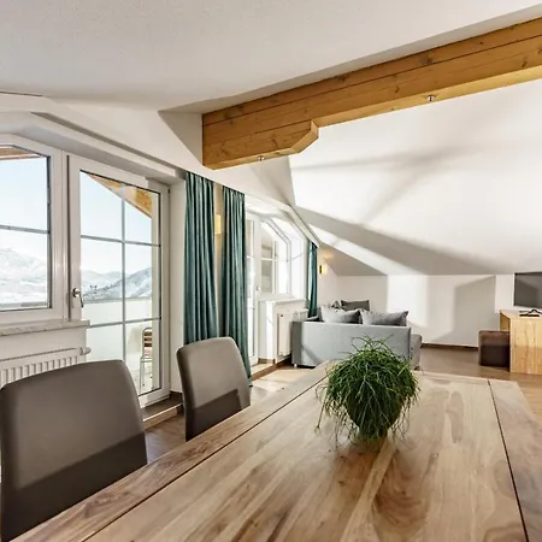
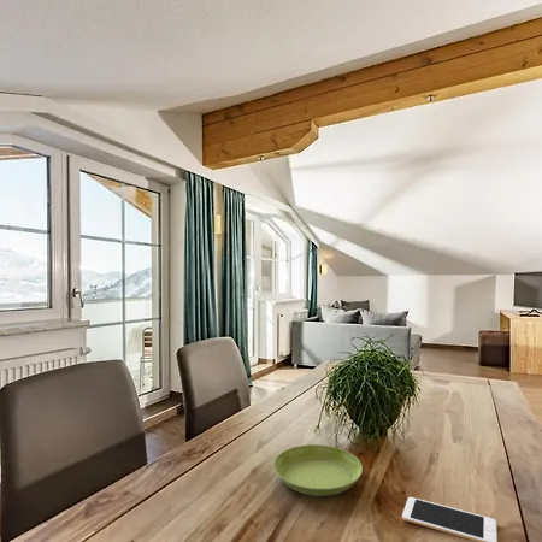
+ saucer (317, 470)
+ cell phone (448, 519)
